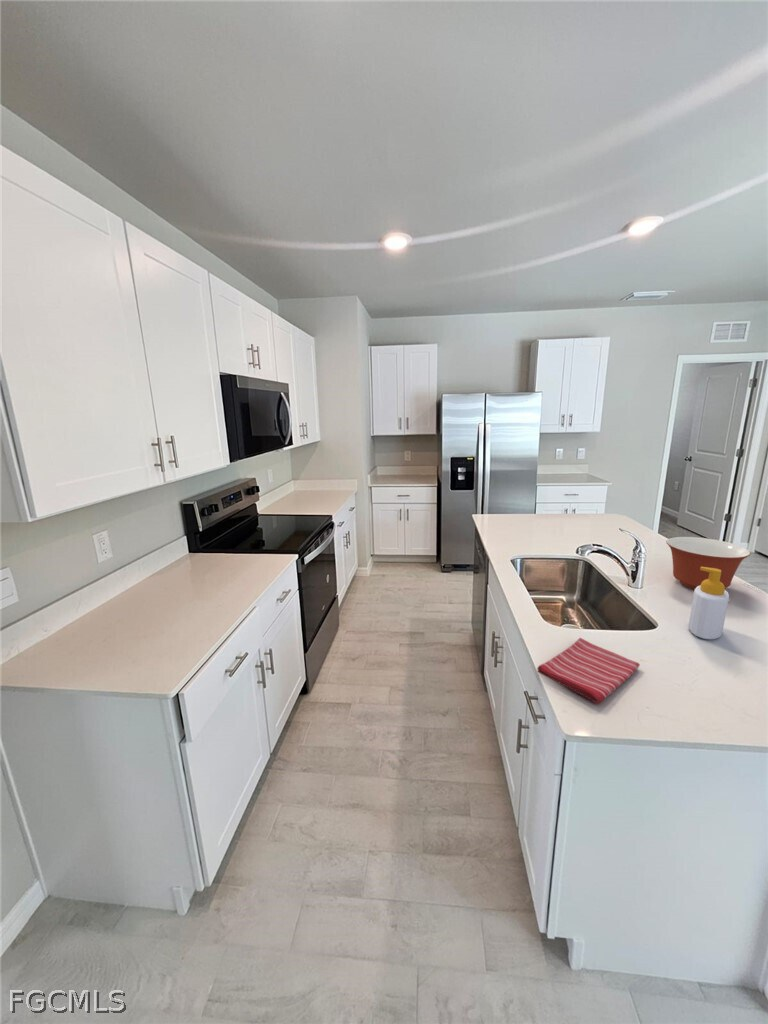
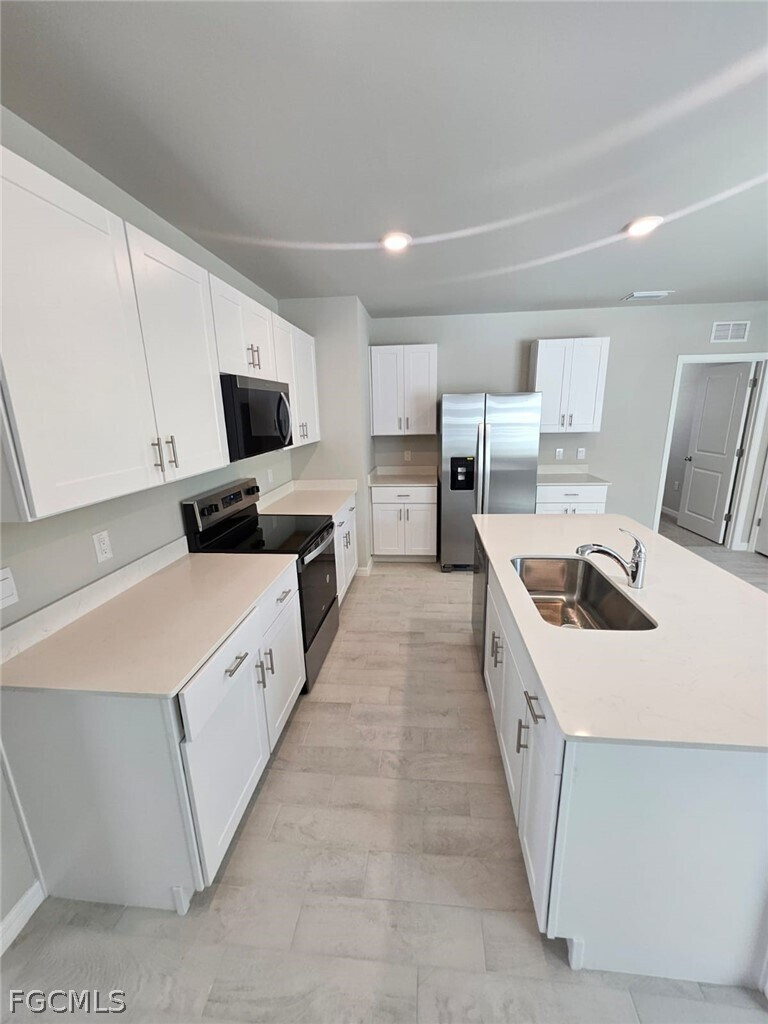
- soap bottle (710, 600)
- dish towel (588, 666)
- mixing bowl (702, 565)
